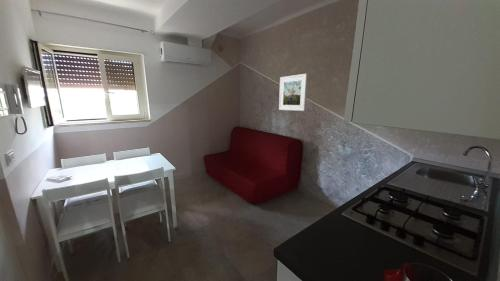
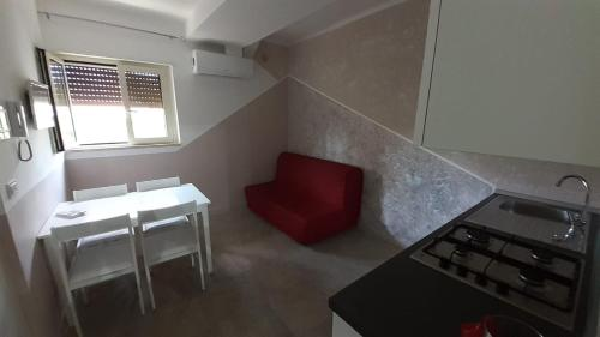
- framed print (291, 93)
